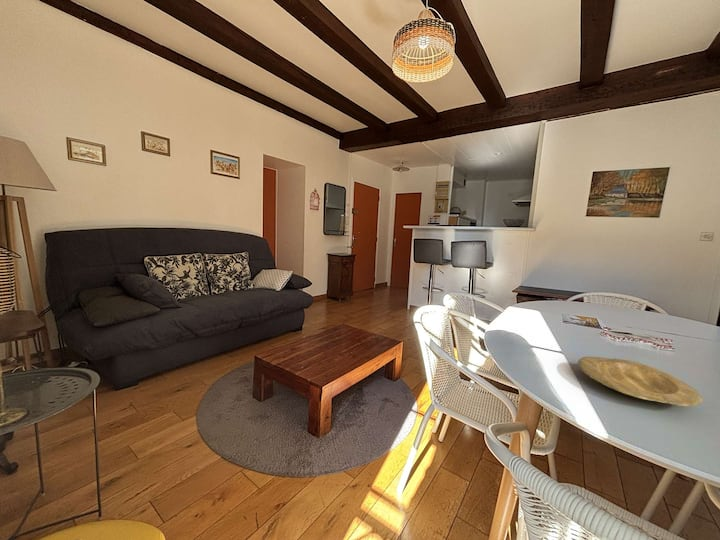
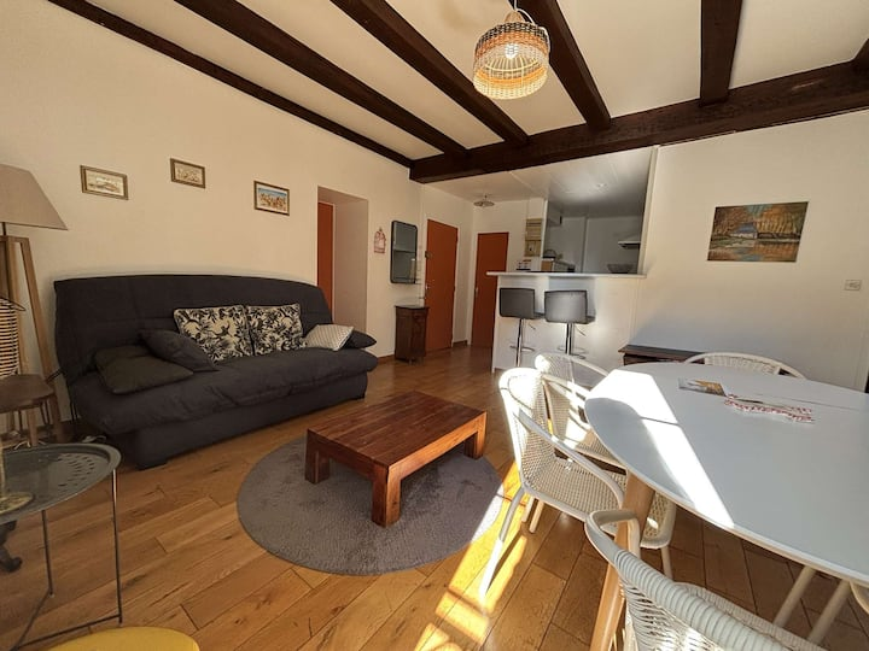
- plate (633, 382)
